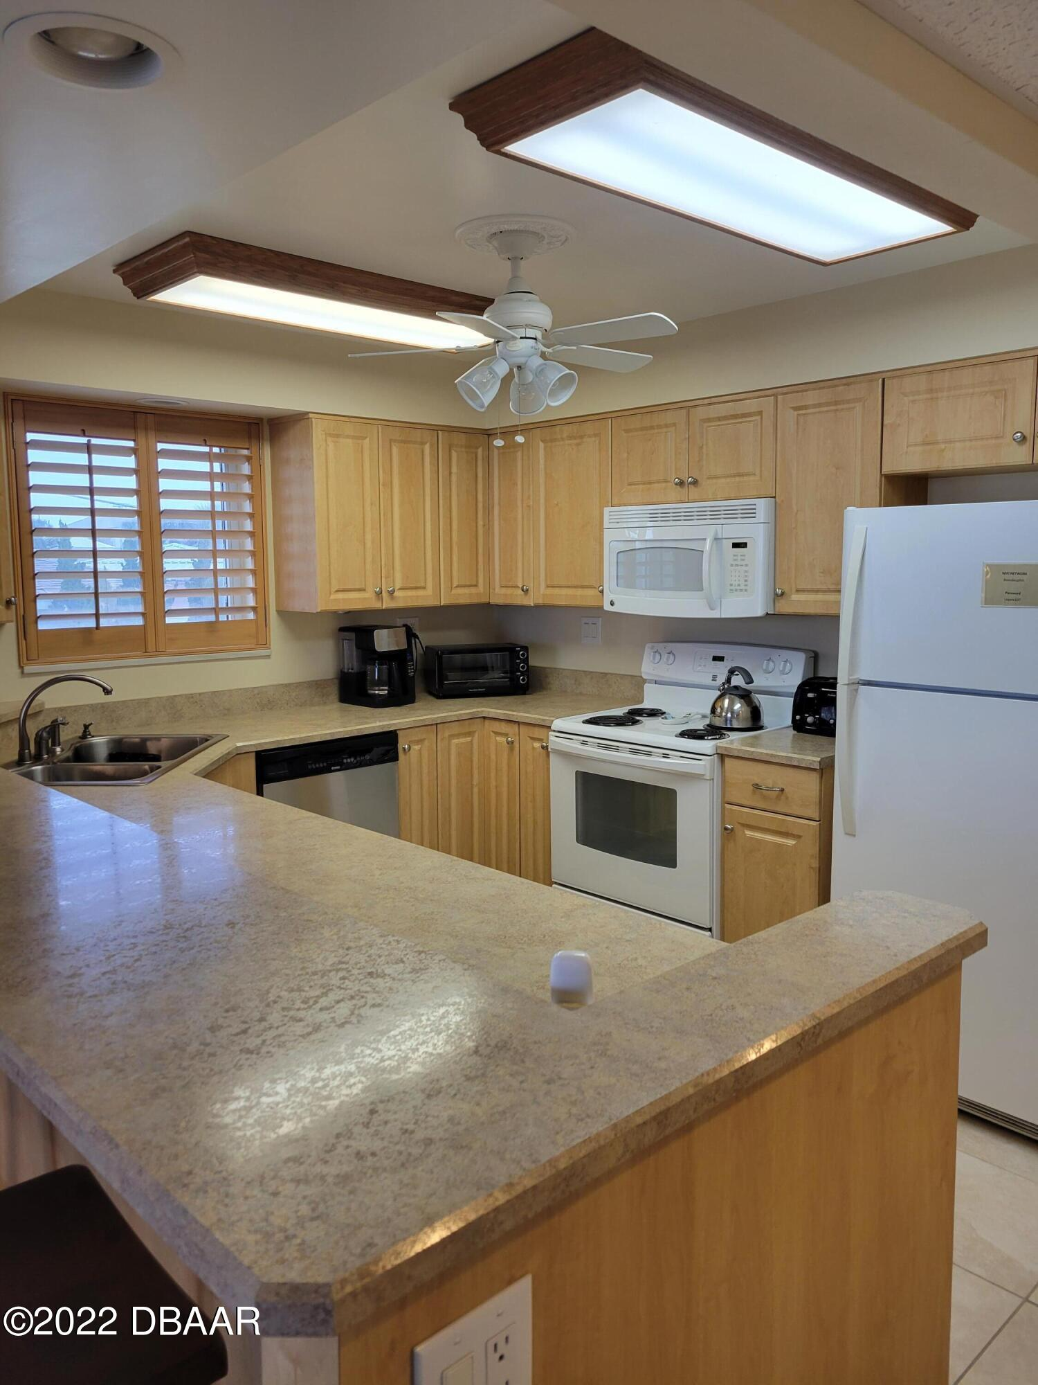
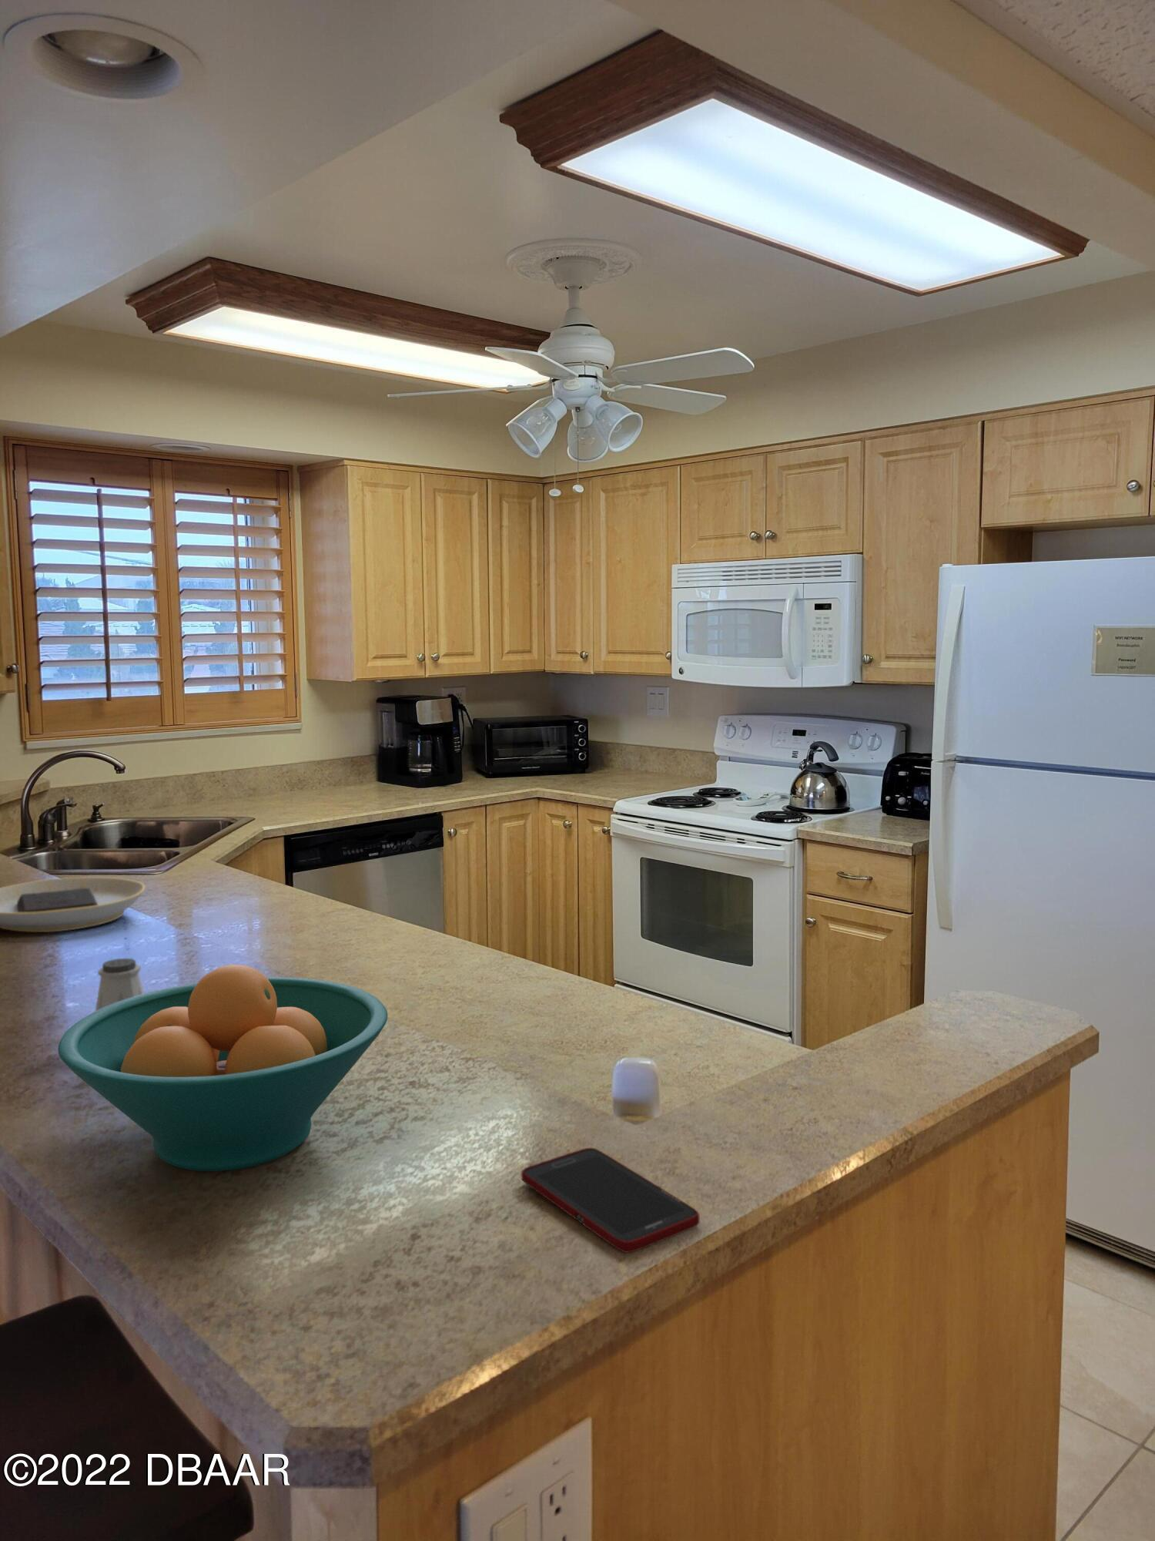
+ fruit bowl (231, 1054)
+ saltshaker (120, 1001)
+ plate (59, 905)
+ cell phone (607, 1196)
